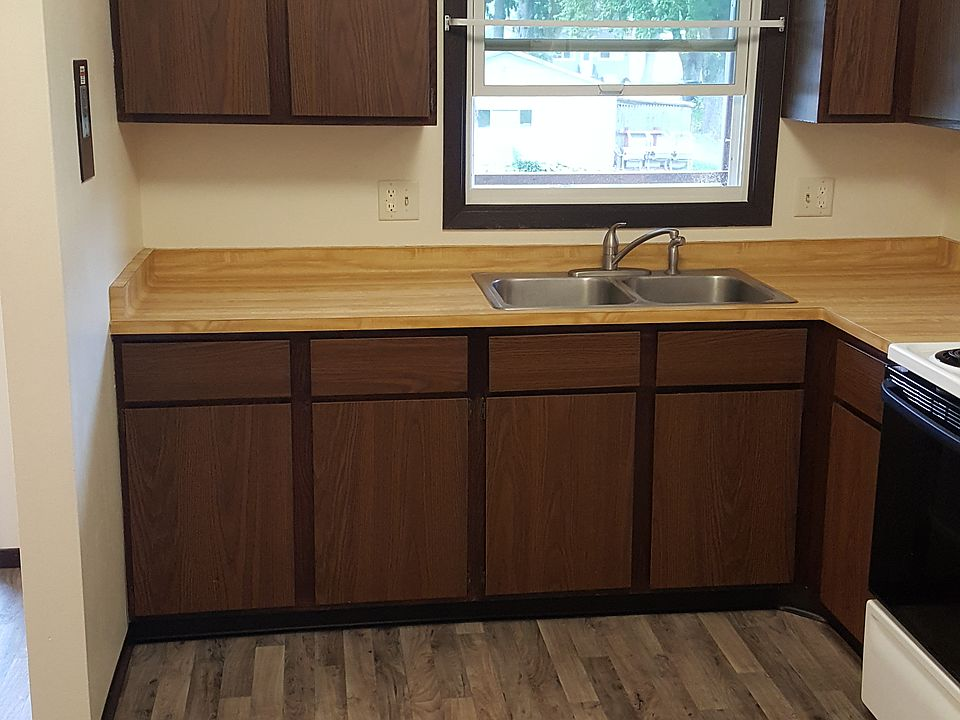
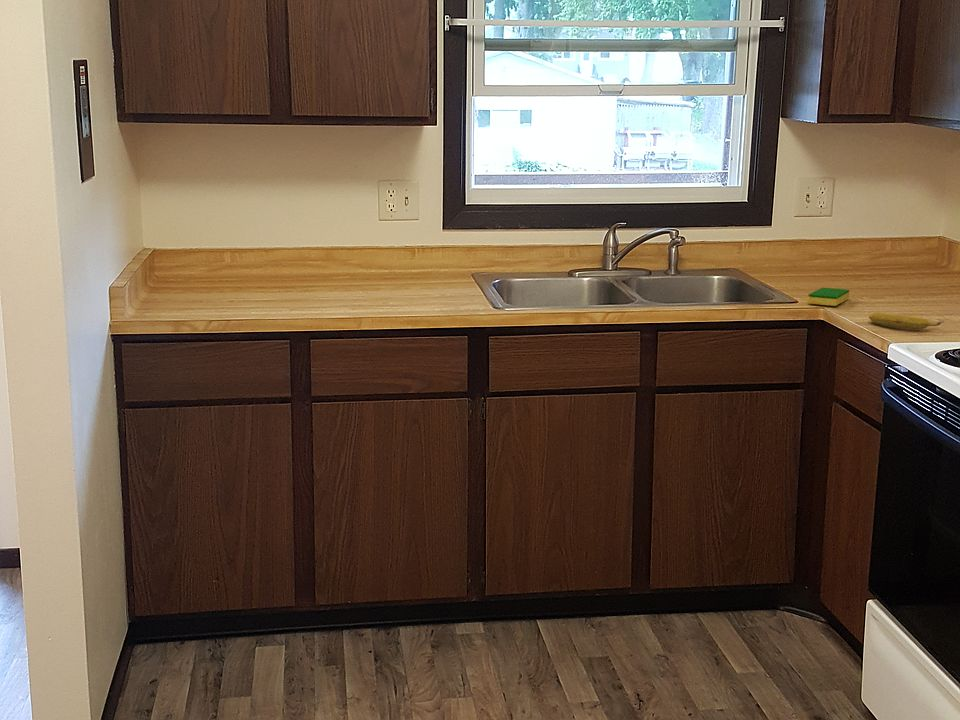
+ banana (903, 319)
+ dish sponge (828, 296)
